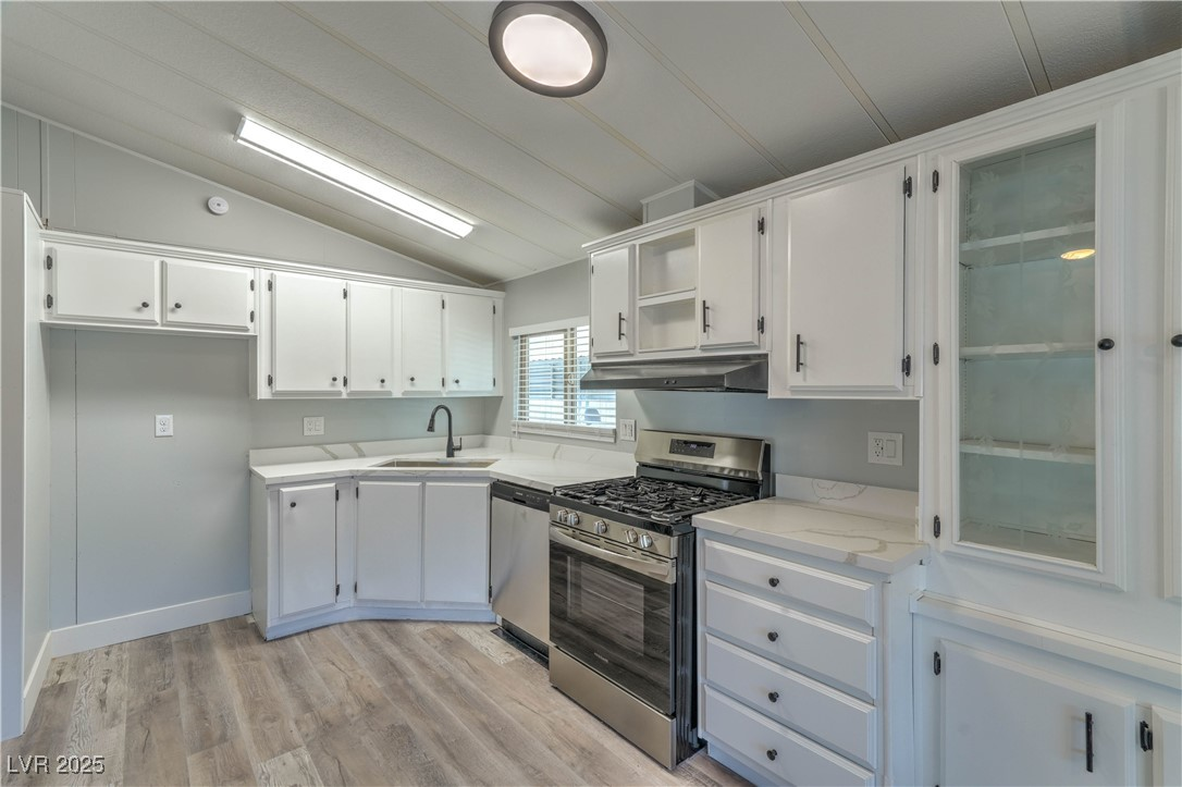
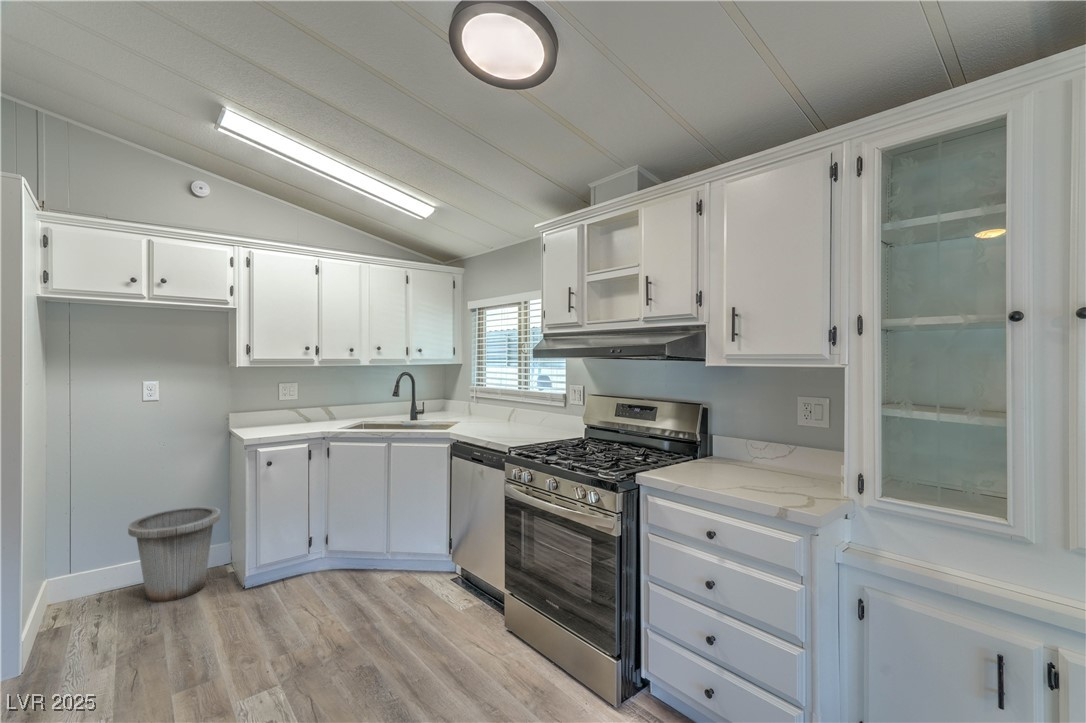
+ trash can (176, 554)
